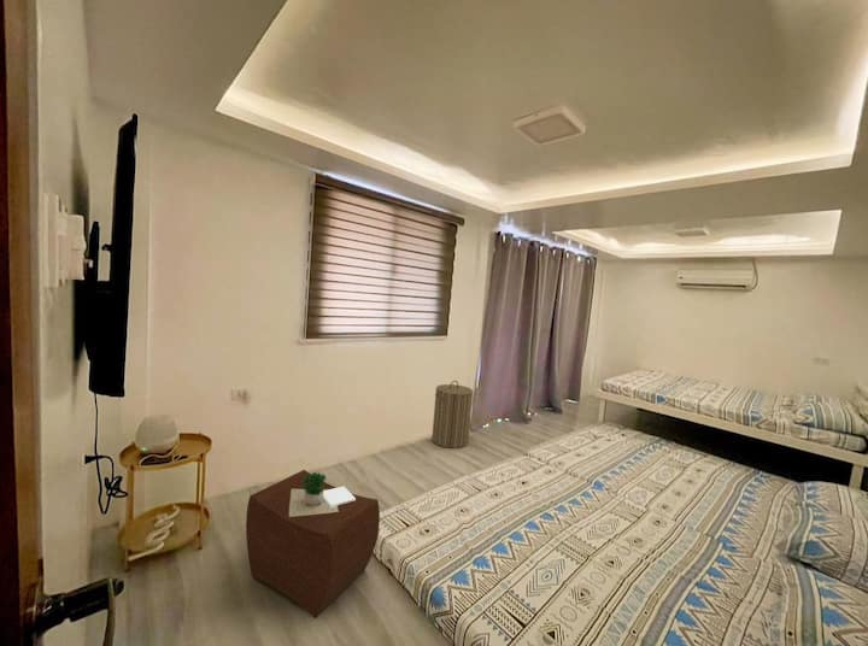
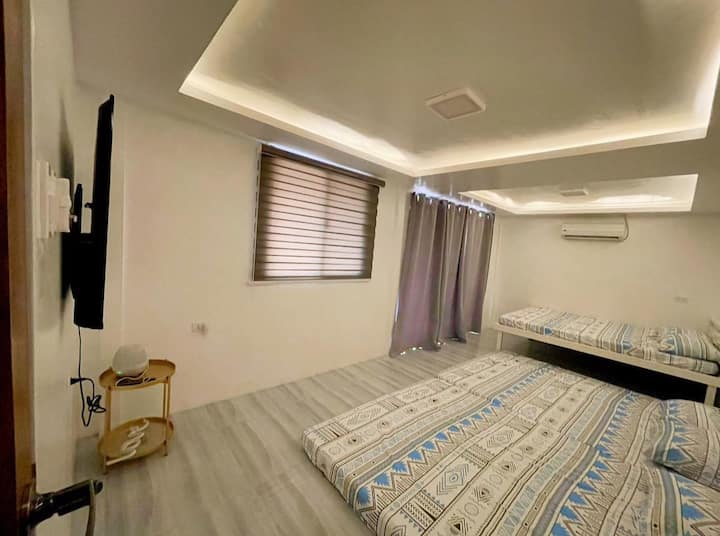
- nightstand (315, 523)
- laundry hamper (452, 410)
